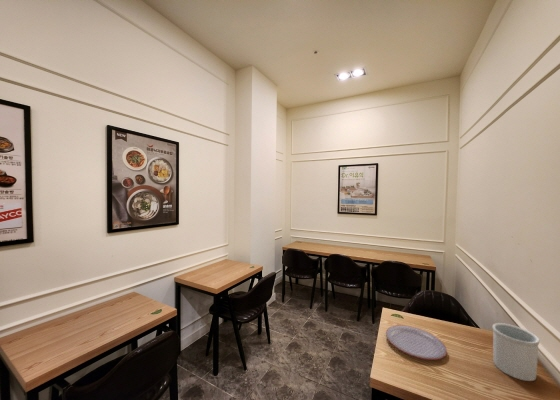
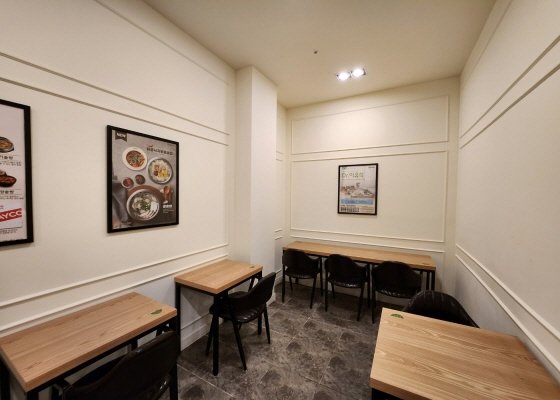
- utensil holder (514, 350)
- plate (414, 342)
